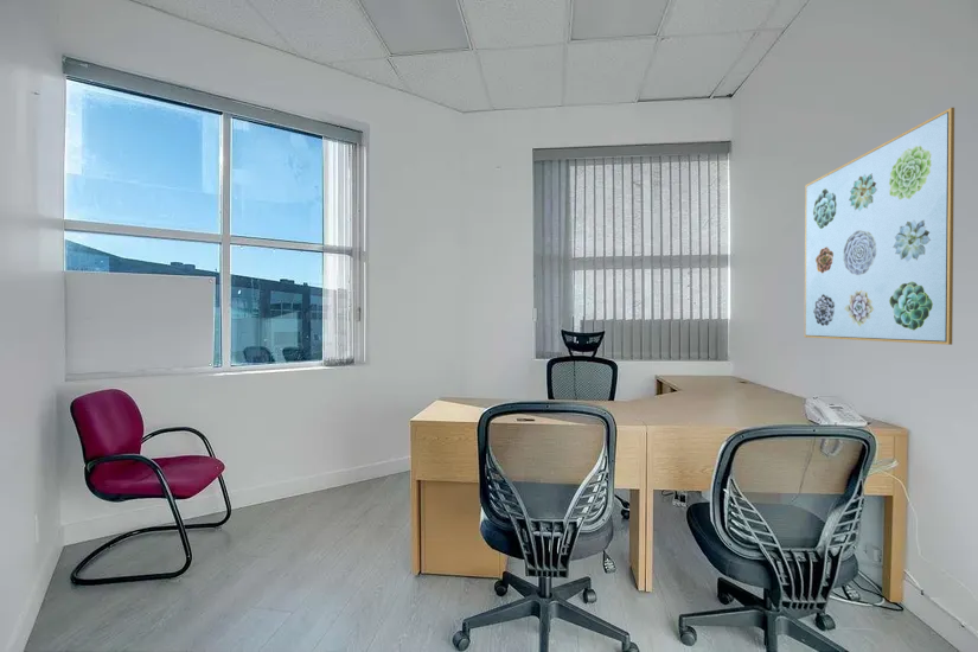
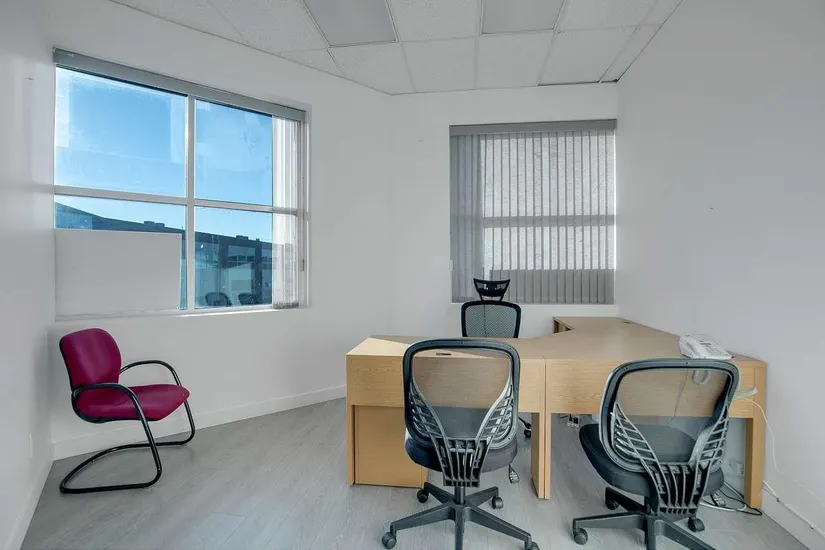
- wall art (862, 247)
